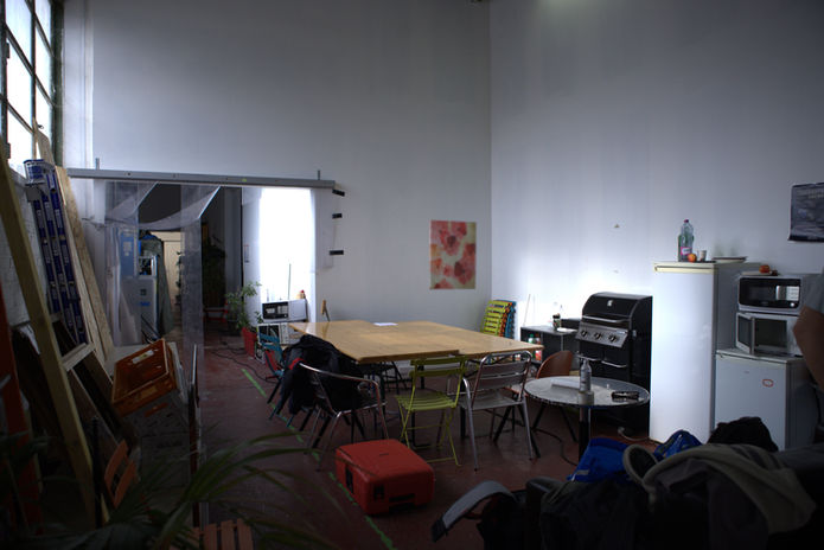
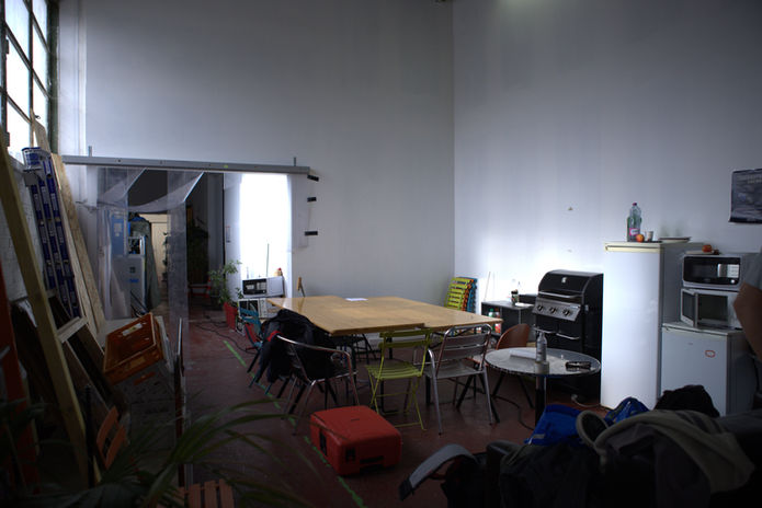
- wall art (453, 255)
